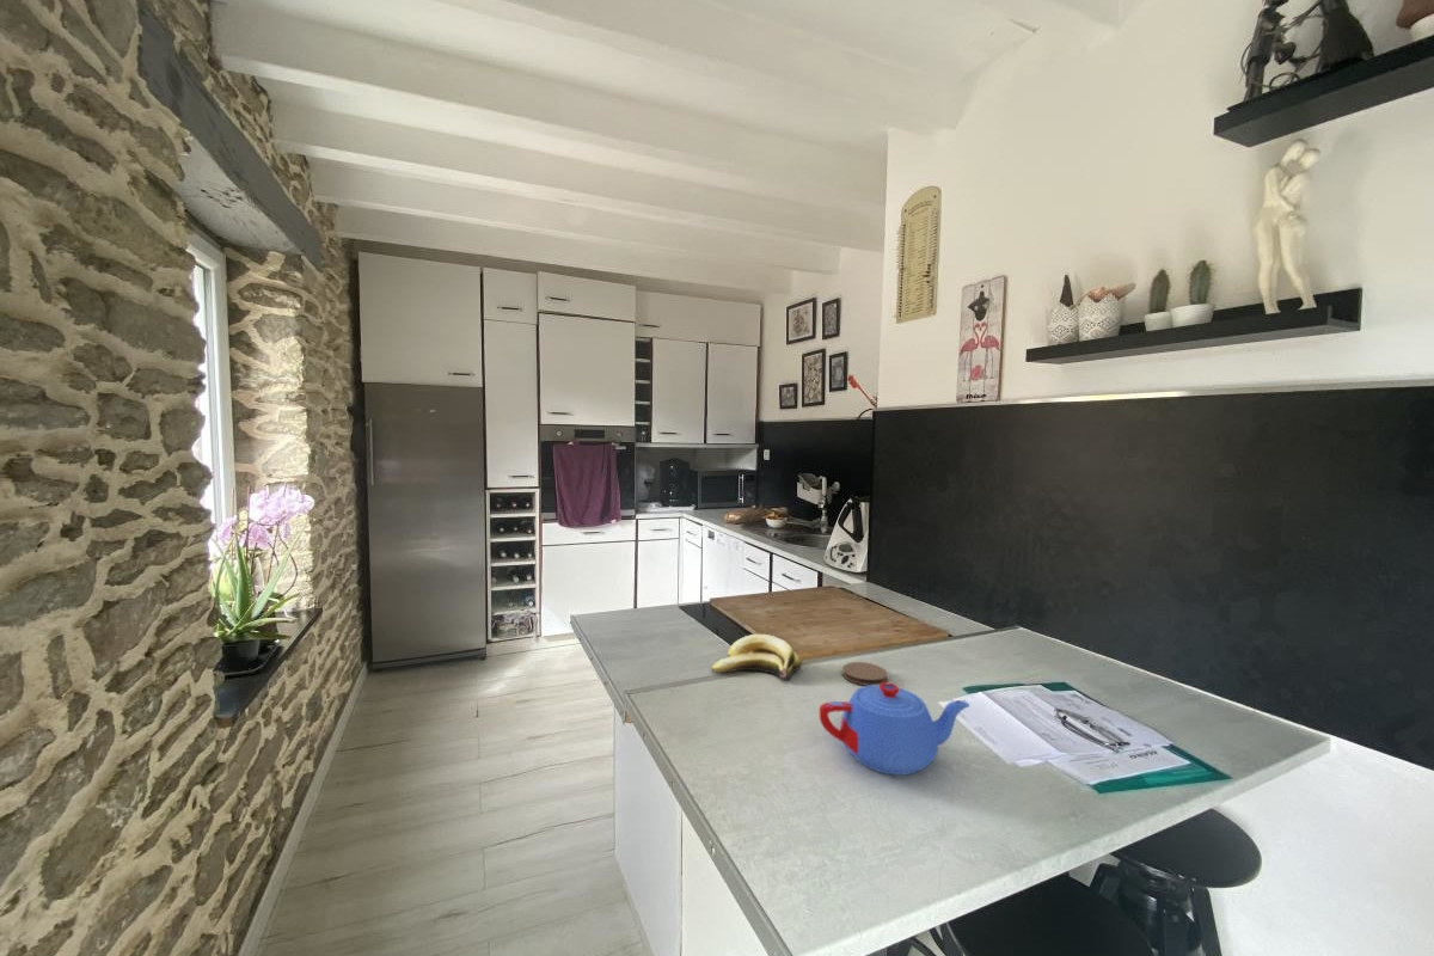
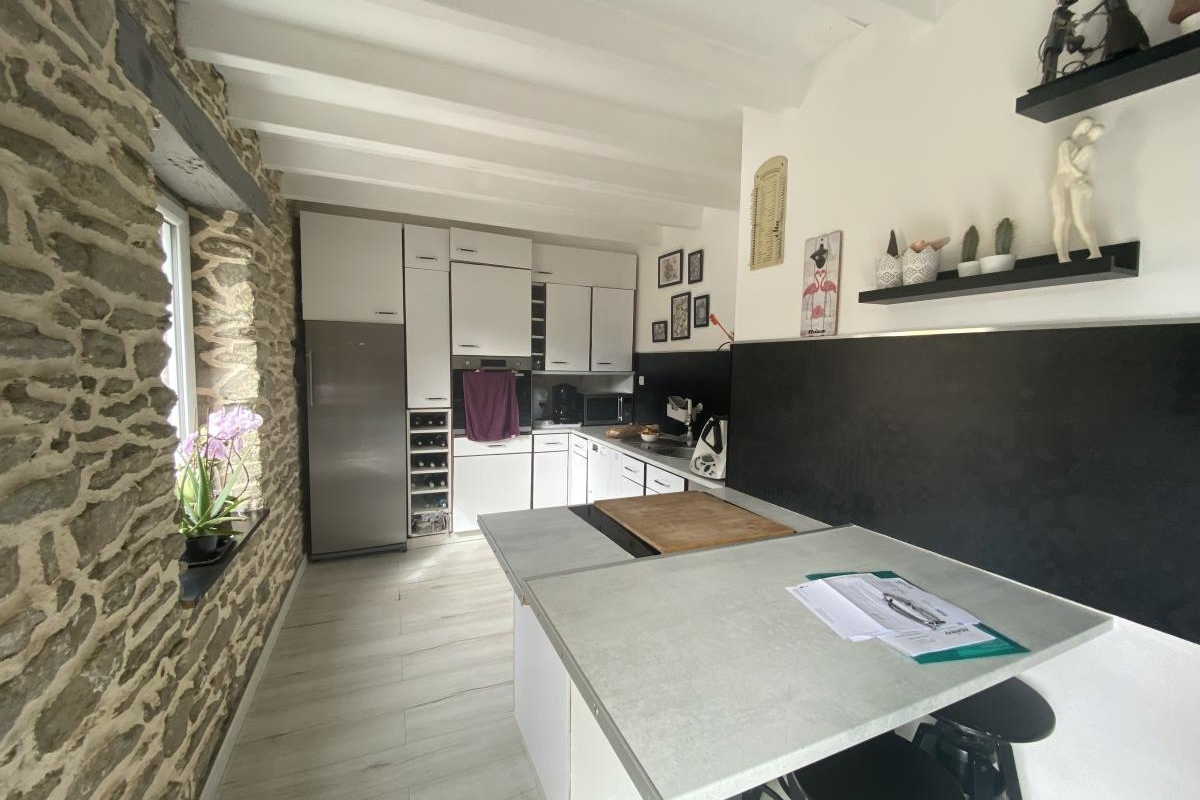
- banana (759, 656)
- coaster (864, 673)
- teapot (893, 721)
